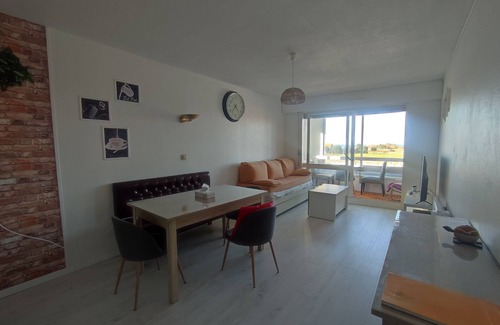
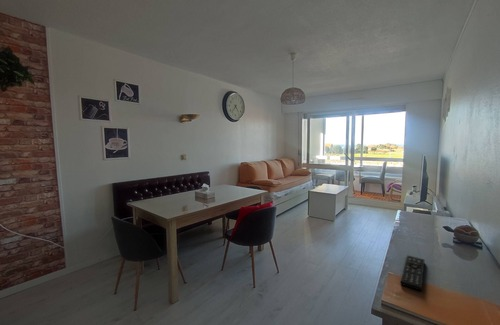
+ remote control (413, 270)
